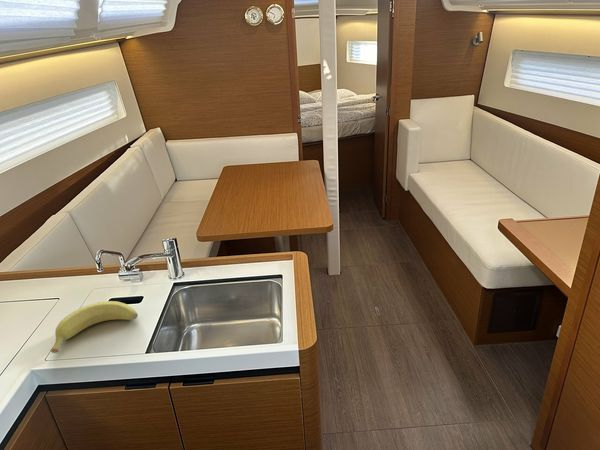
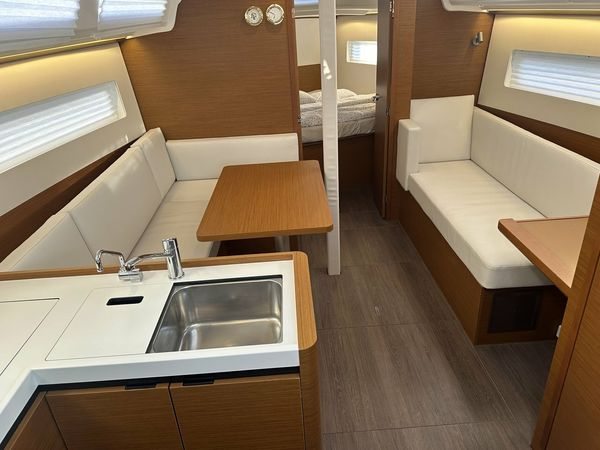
- banana (89, 324)
